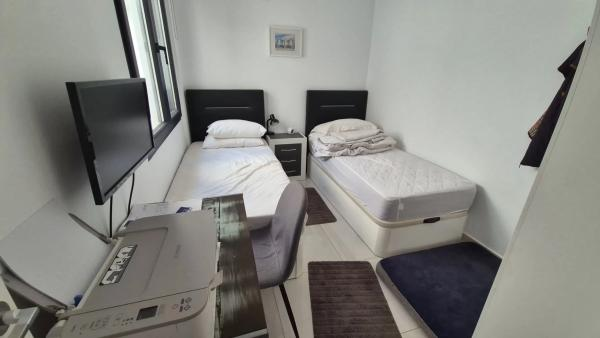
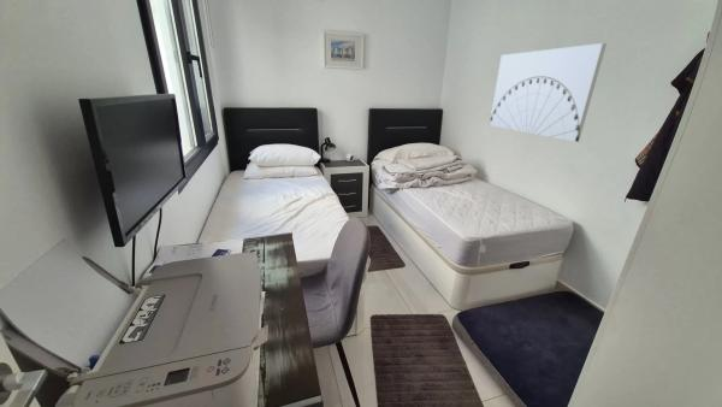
+ wall art (535, 93)
